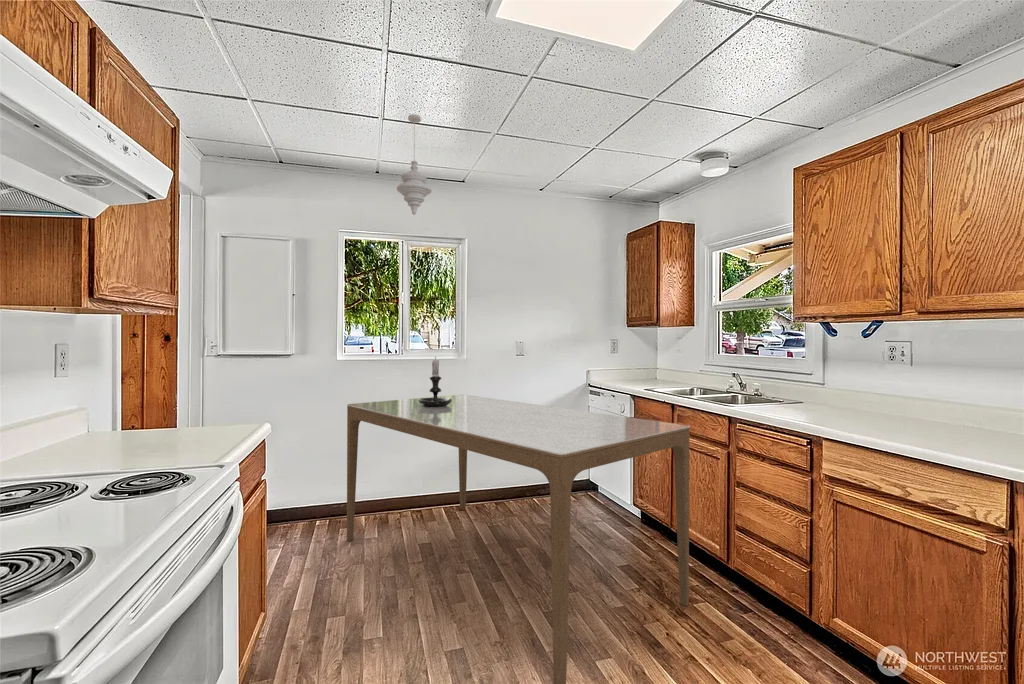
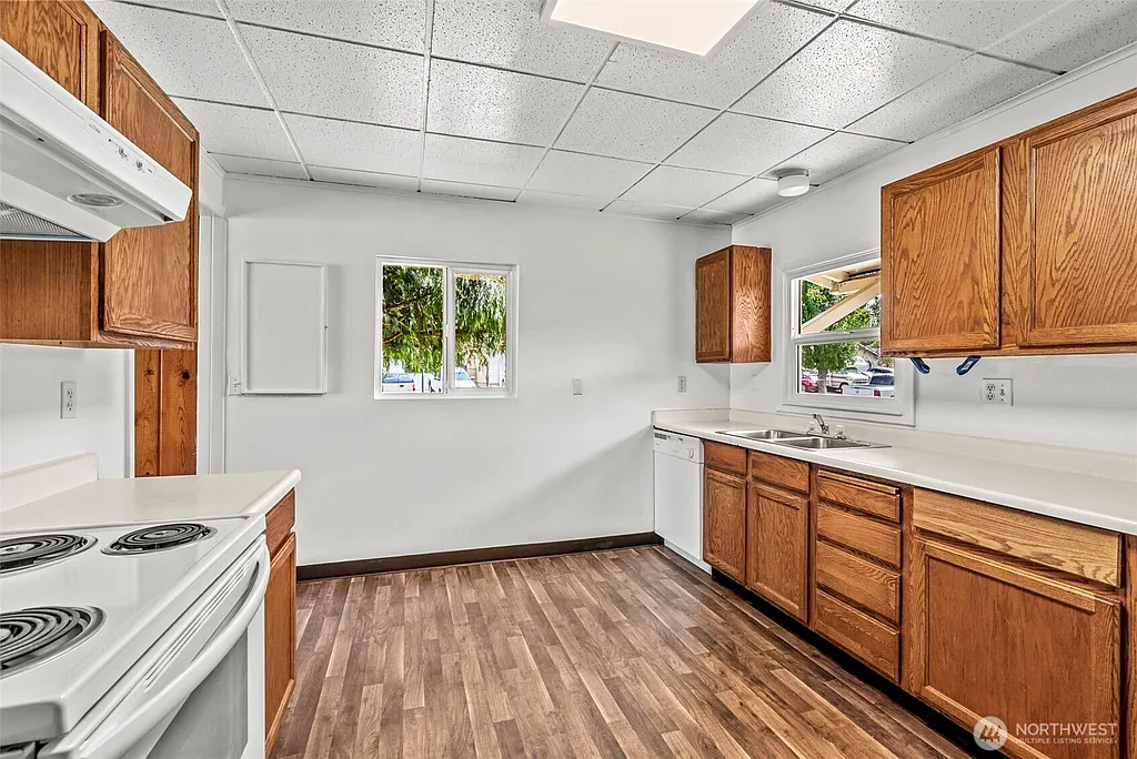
- dining table (465, 490)
- pendant light (414, 165)
- candle holder (434, 380)
